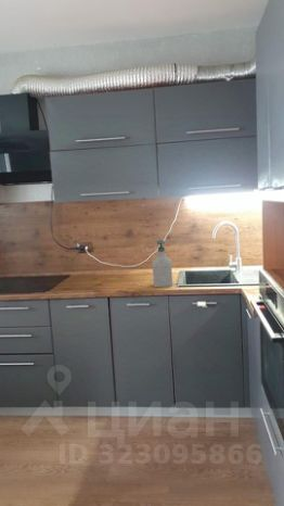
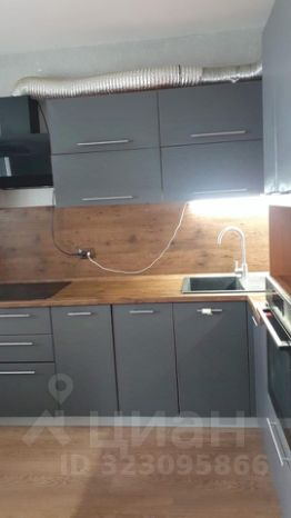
- soap bottle (162, 263)
